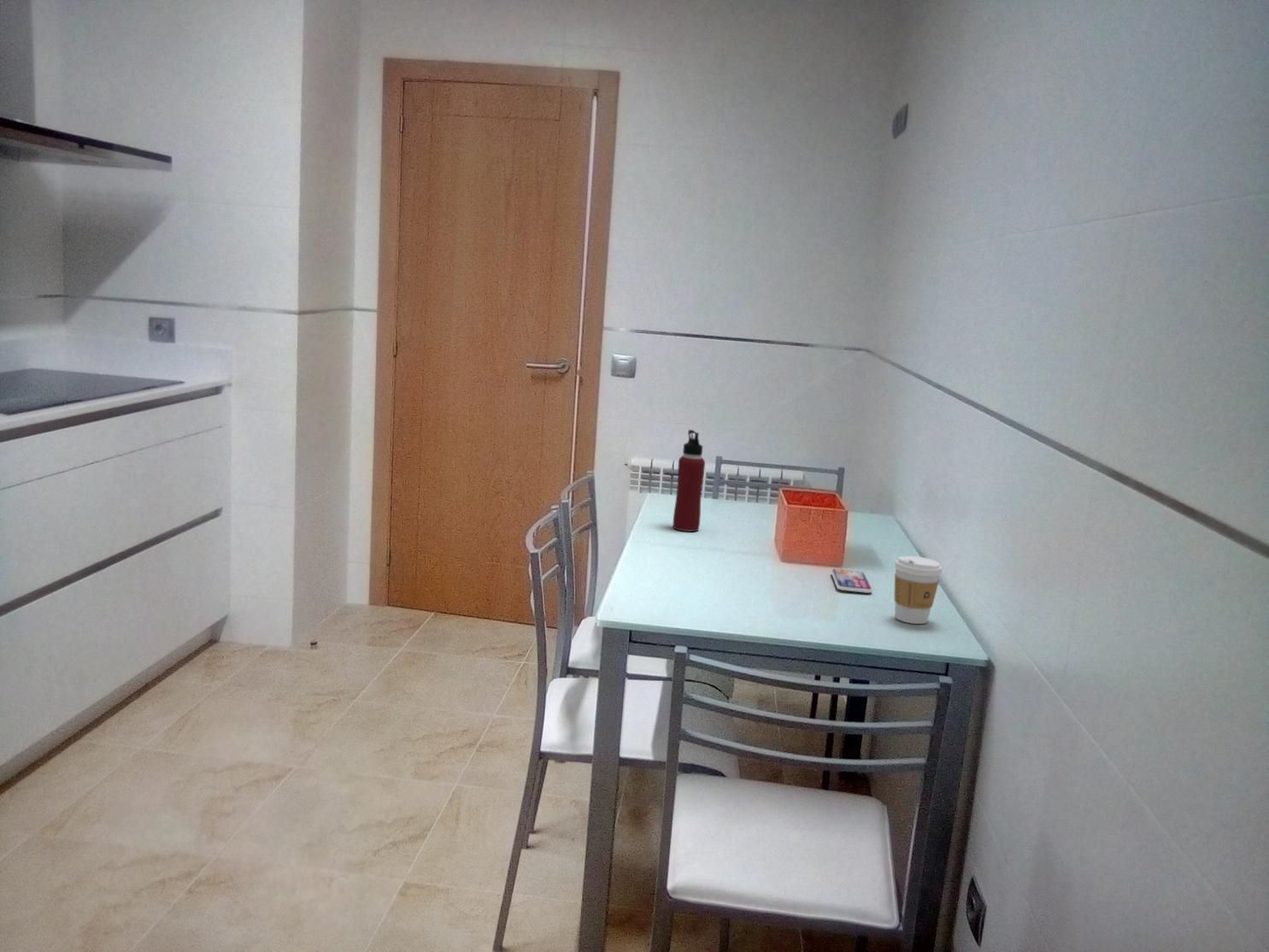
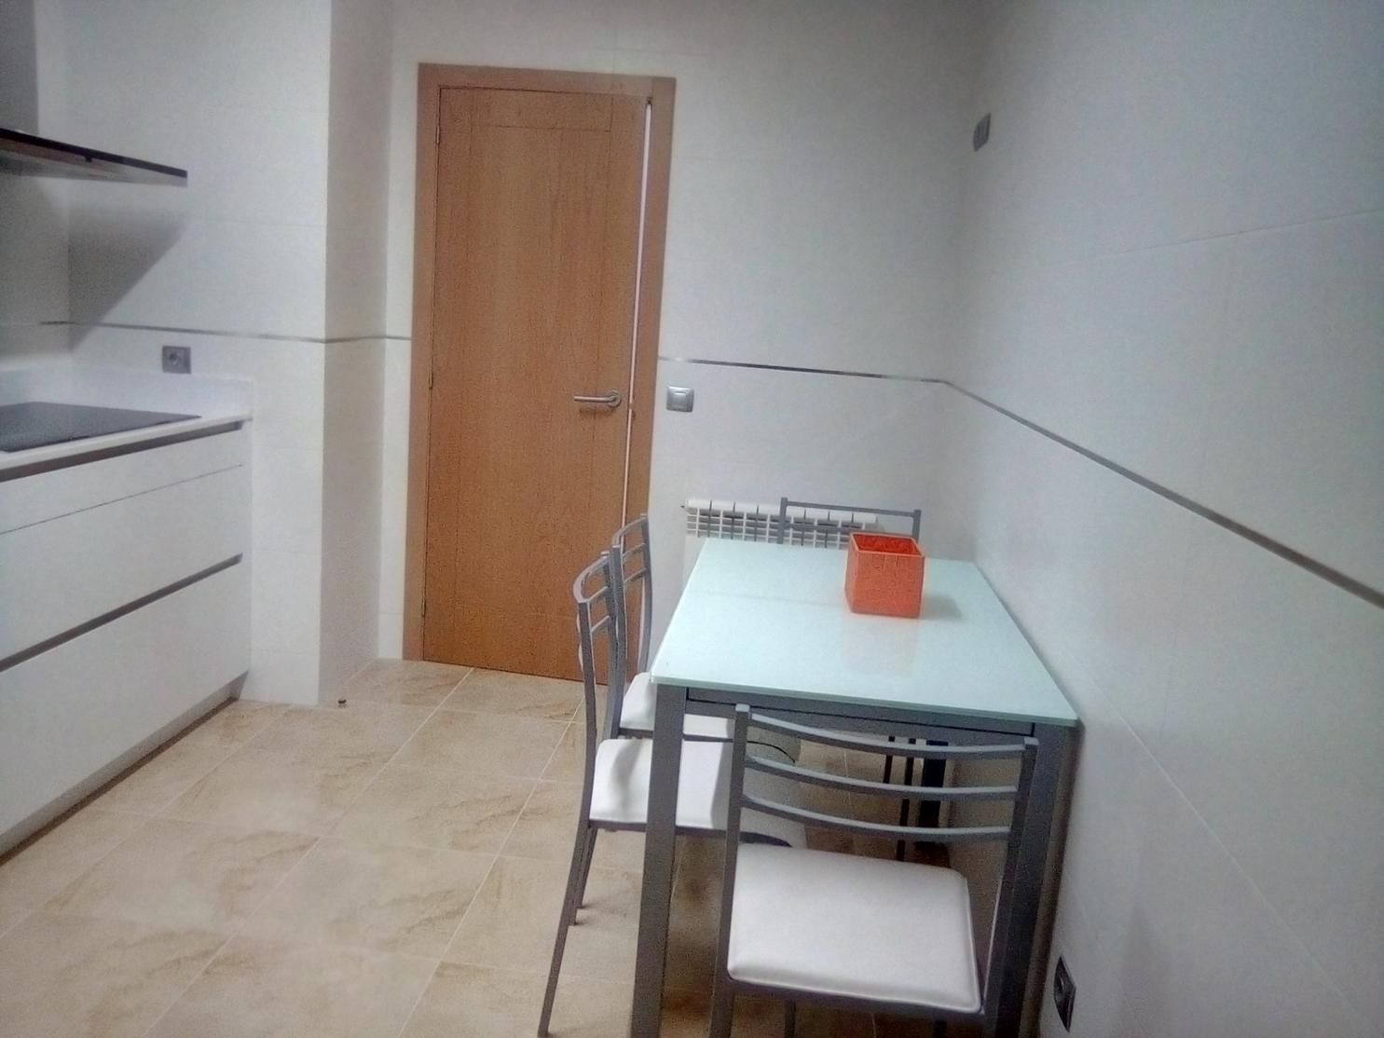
- smartphone (851, 580)
- water bottle (690, 479)
- coffee cup (915, 589)
